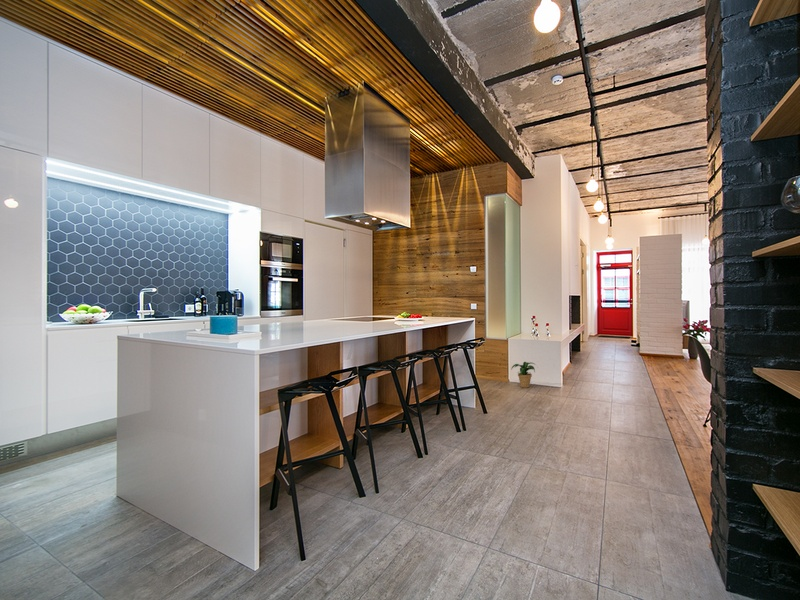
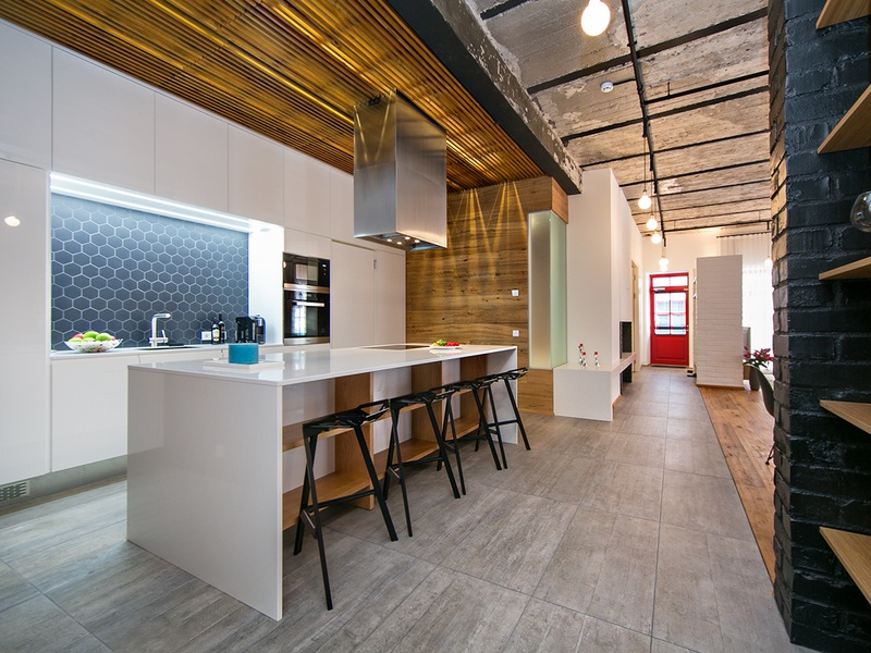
- potted plant (525, 374)
